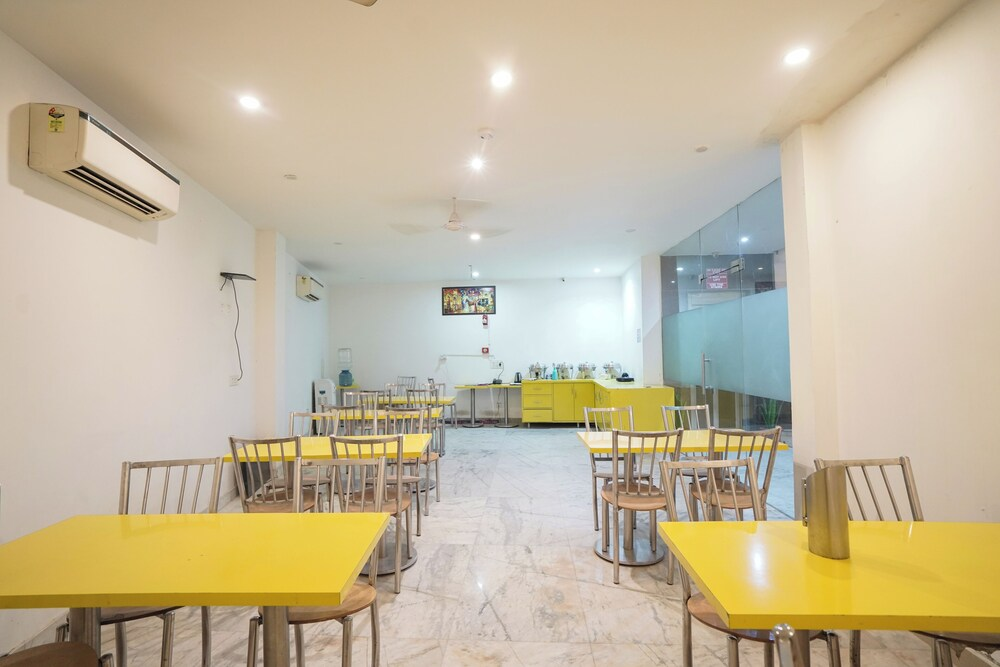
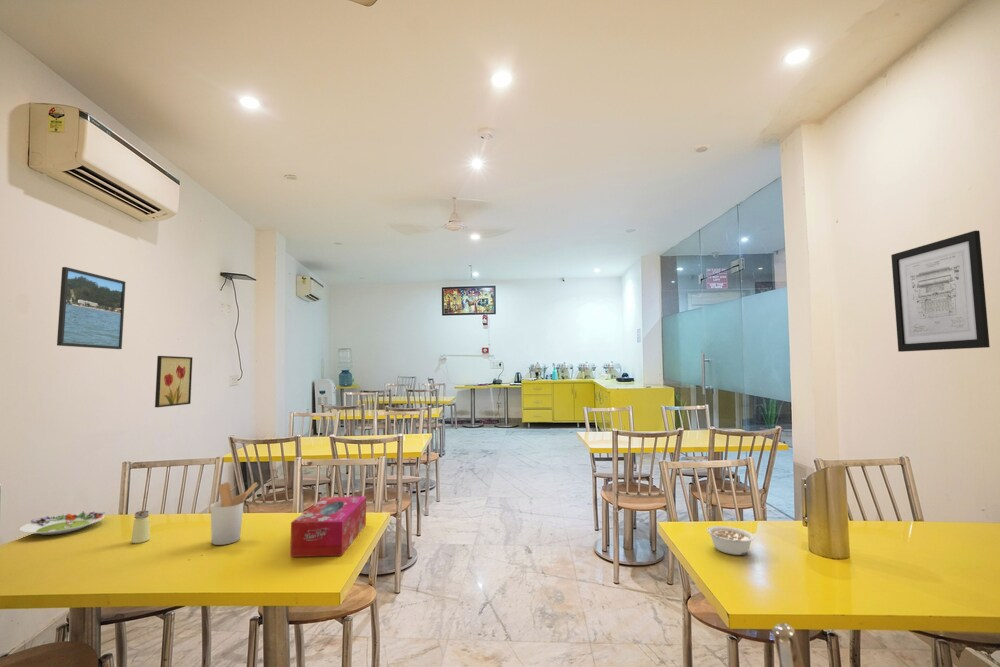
+ wall art (173, 381)
+ salad plate (63, 523)
+ saltshaker (141, 526)
+ legume (732, 540)
+ wall art (935, 296)
+ tissue box (331, 523)
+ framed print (94, 310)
+ utensil holder (235, 511)
